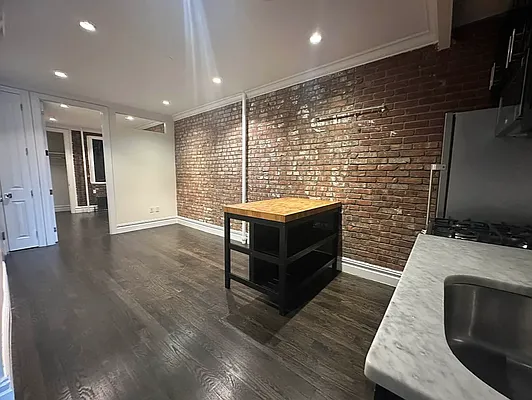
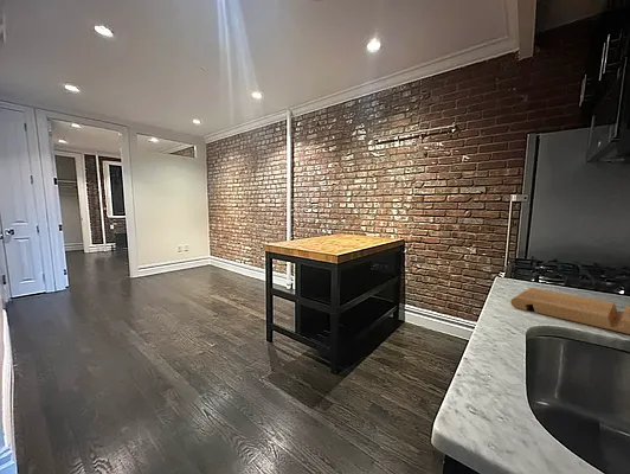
+ cutting board (576, 307)
